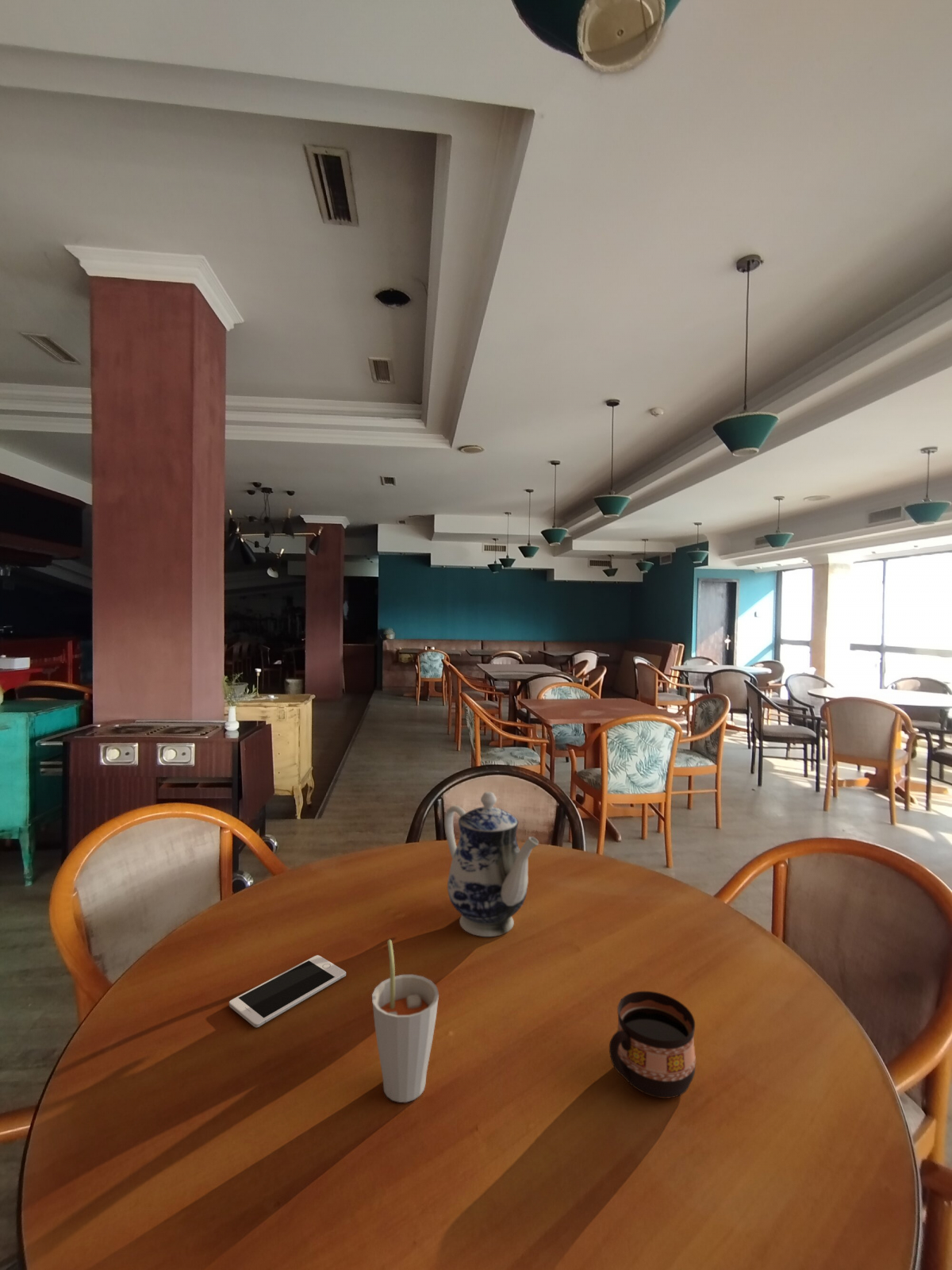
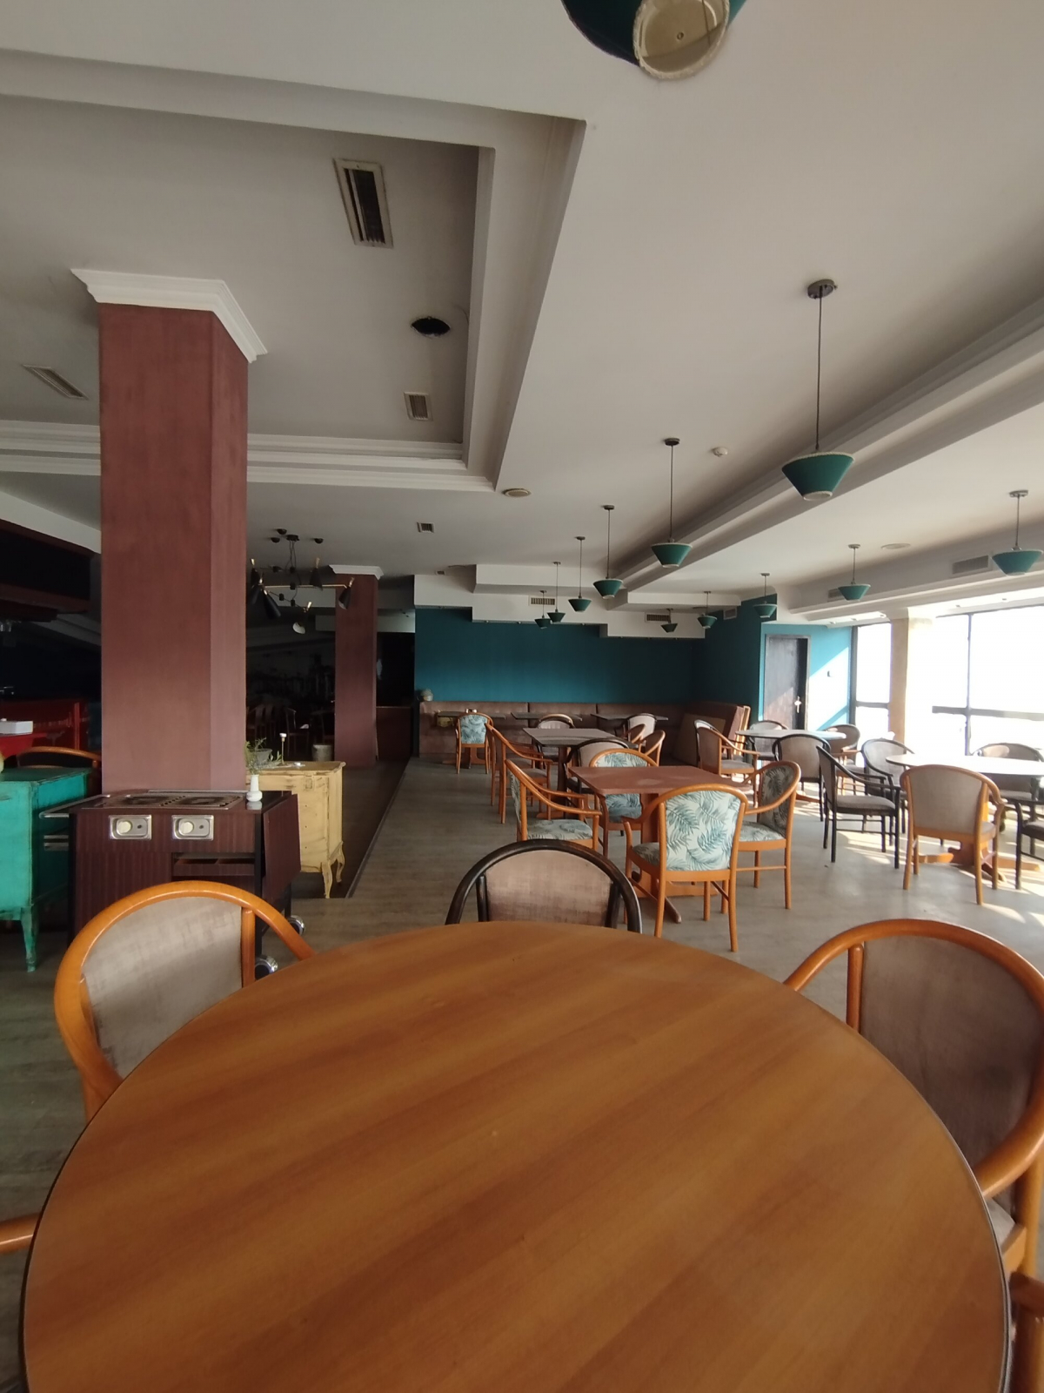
- cup (404, 1019)
- cup (650, 1043)
- cell phone (290, 987)
- teapot (487, 857)
